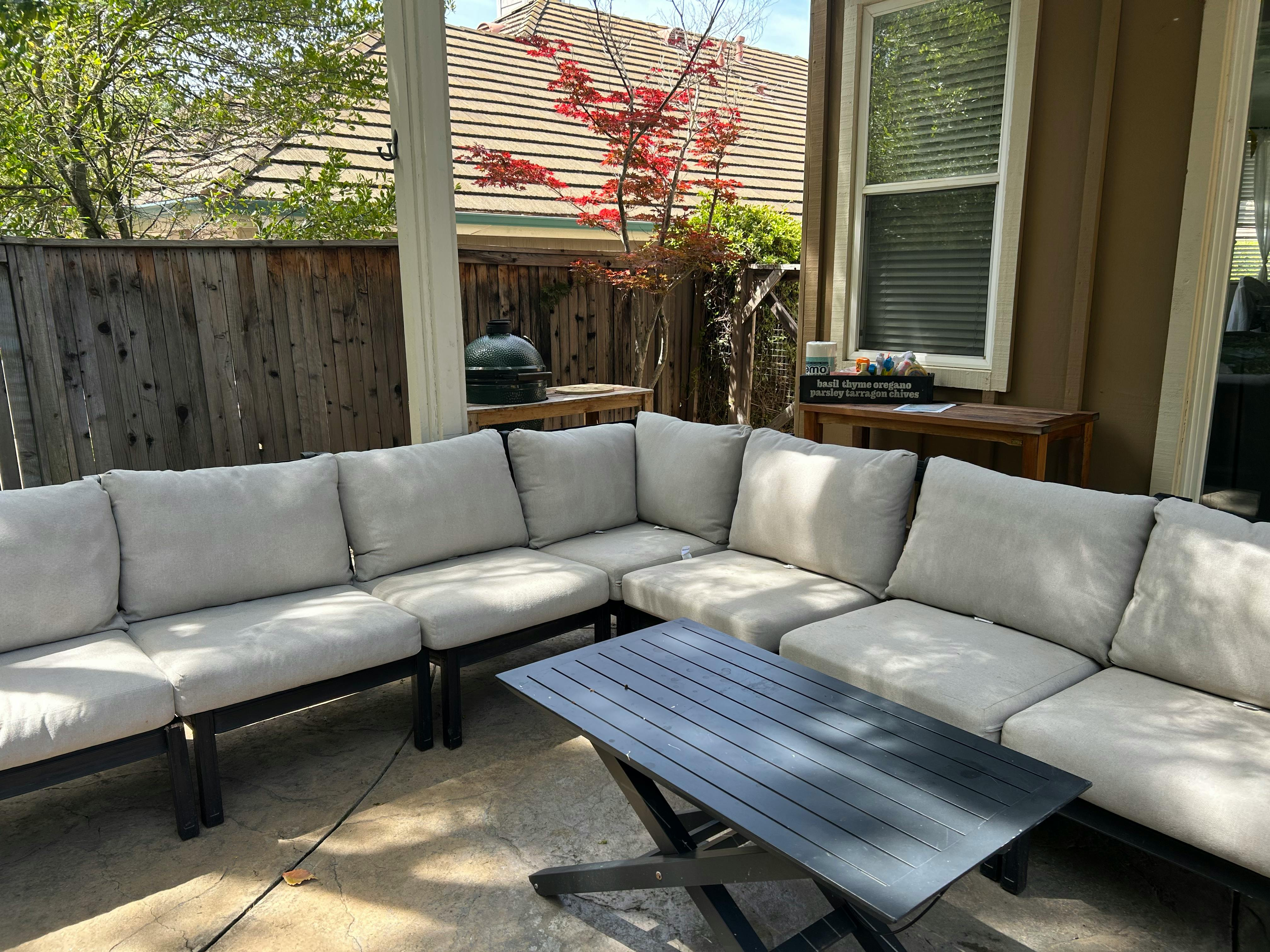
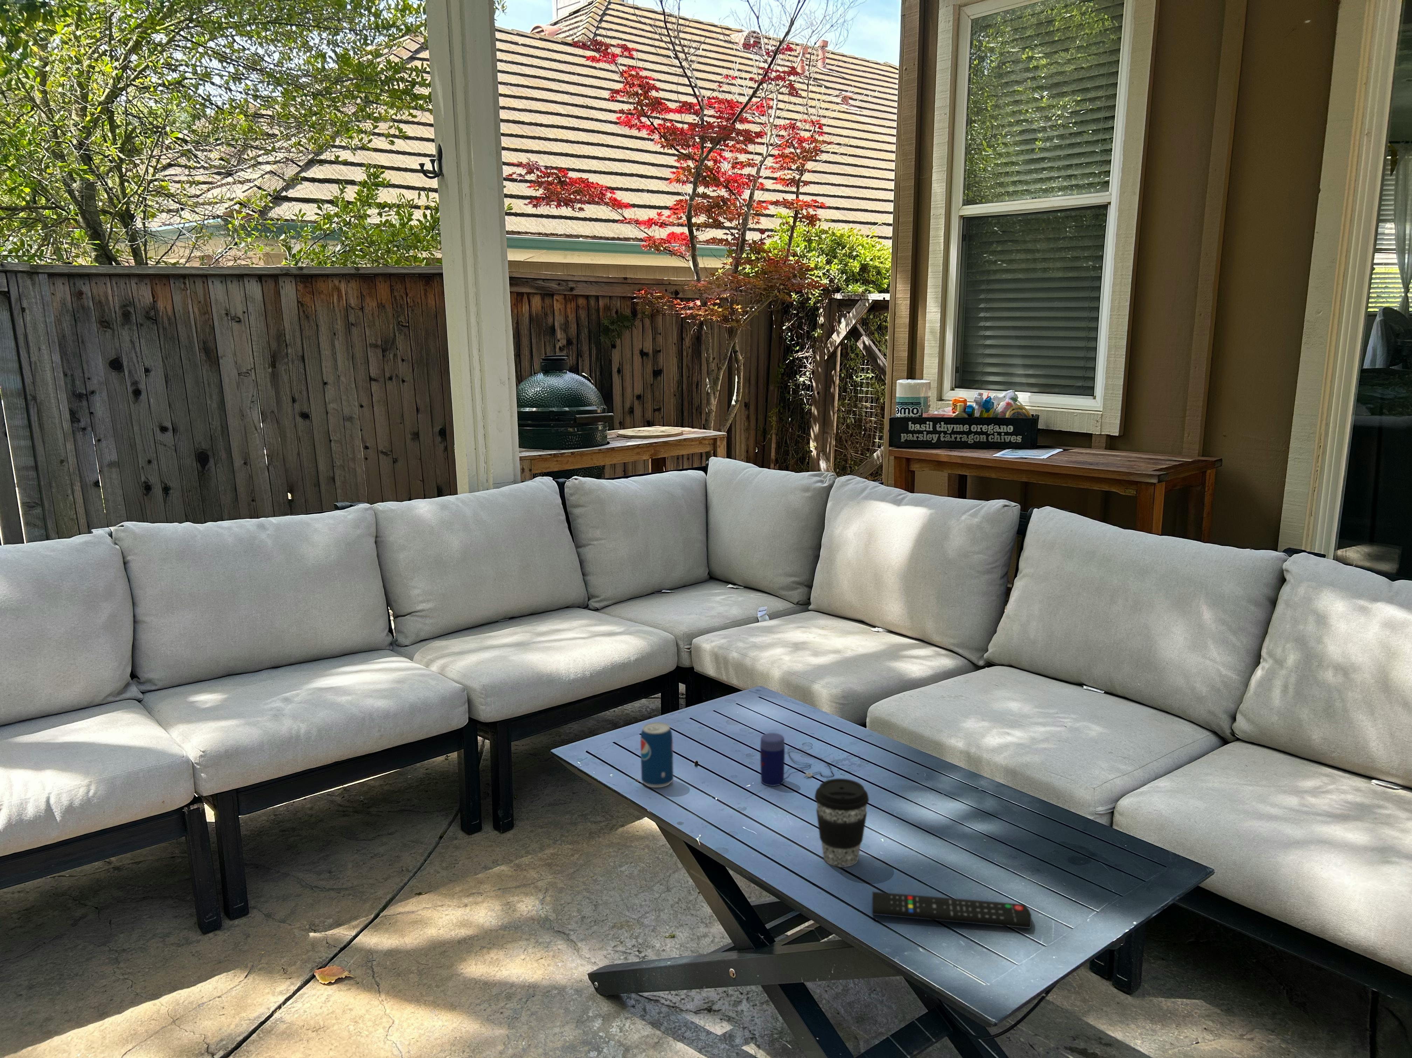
+ speaker (789, 749)
+ coffee cup (842, 822)
+ remote control (951, 911)
+ beverage can (657, 755)
